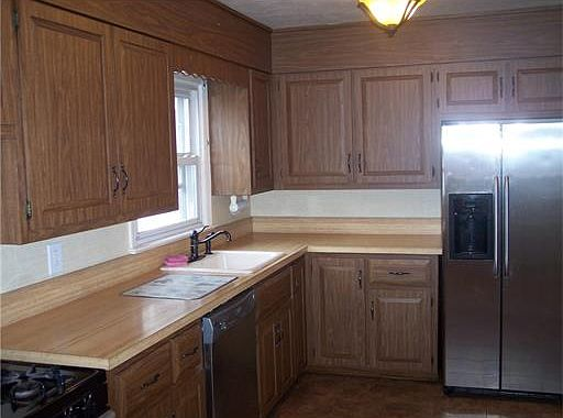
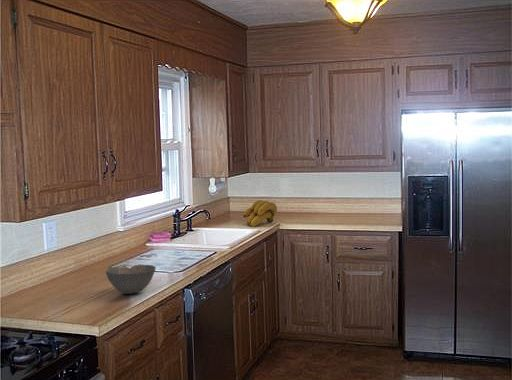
+ banana bunch (260, 212)
+ bowl (131, 280)
